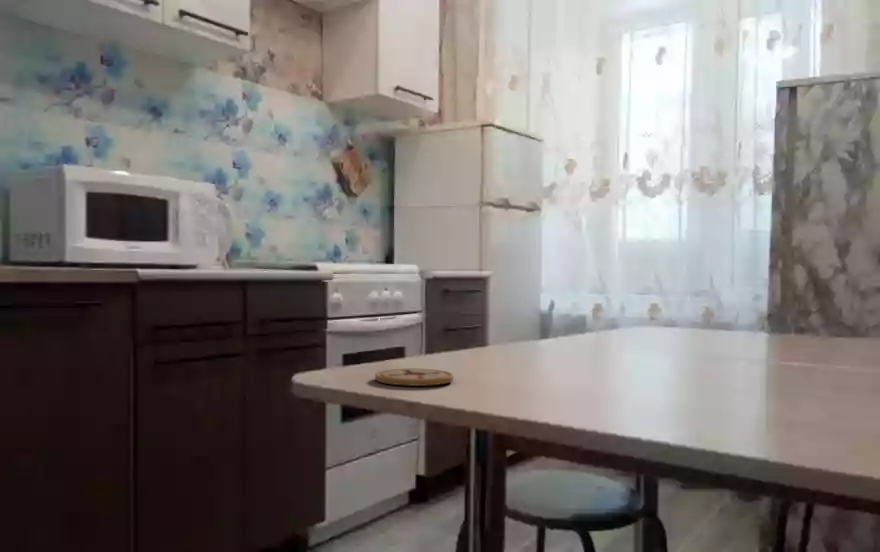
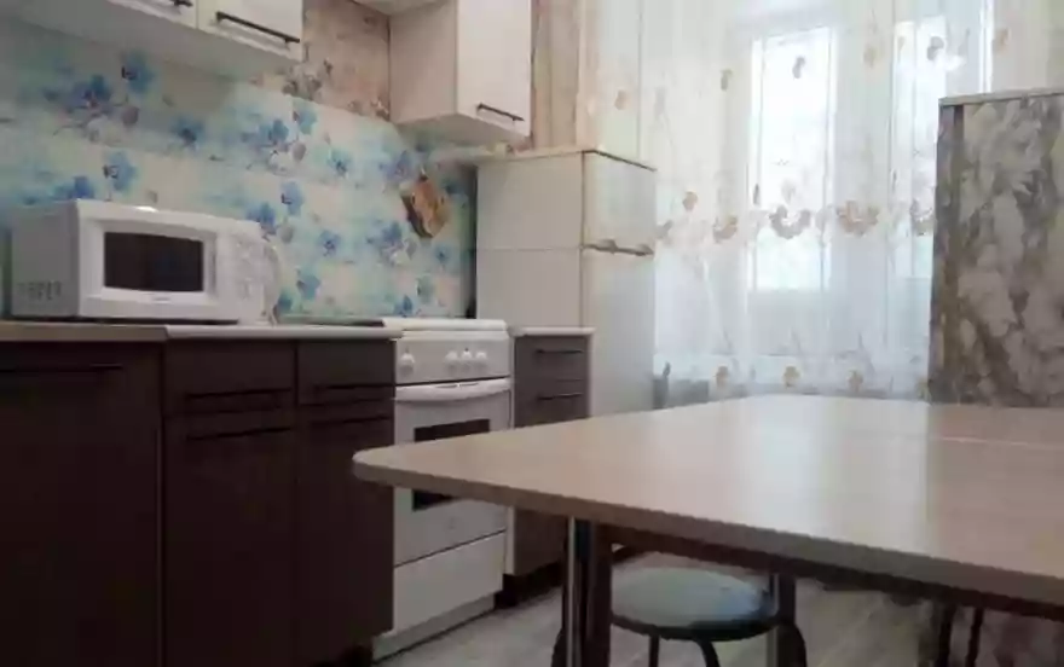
- coaster (414, 376)
